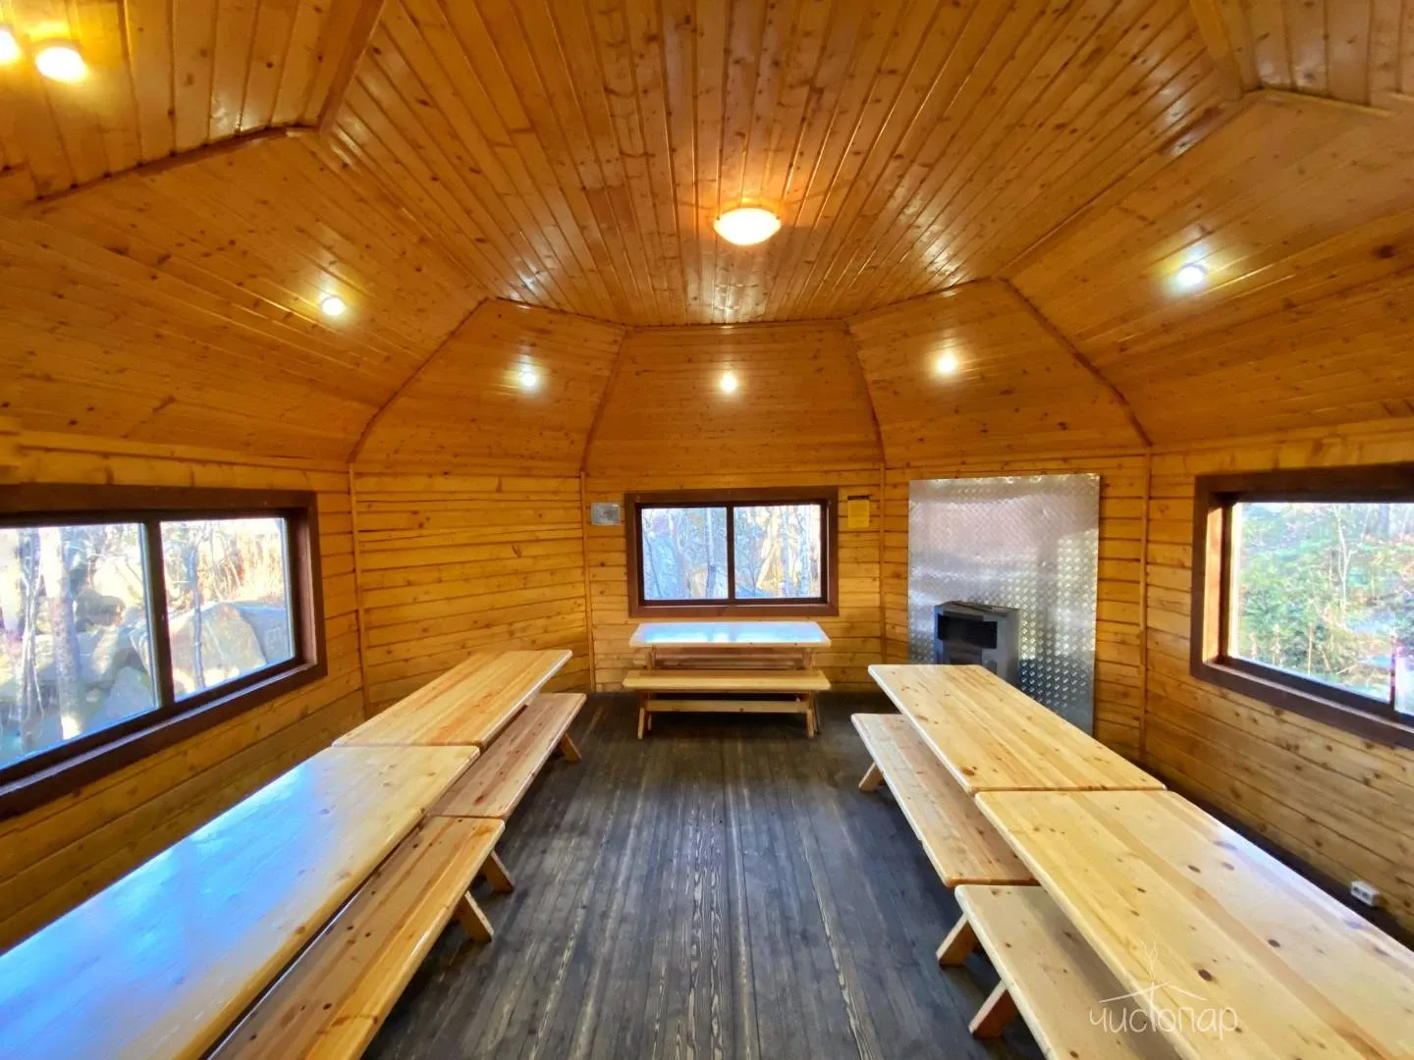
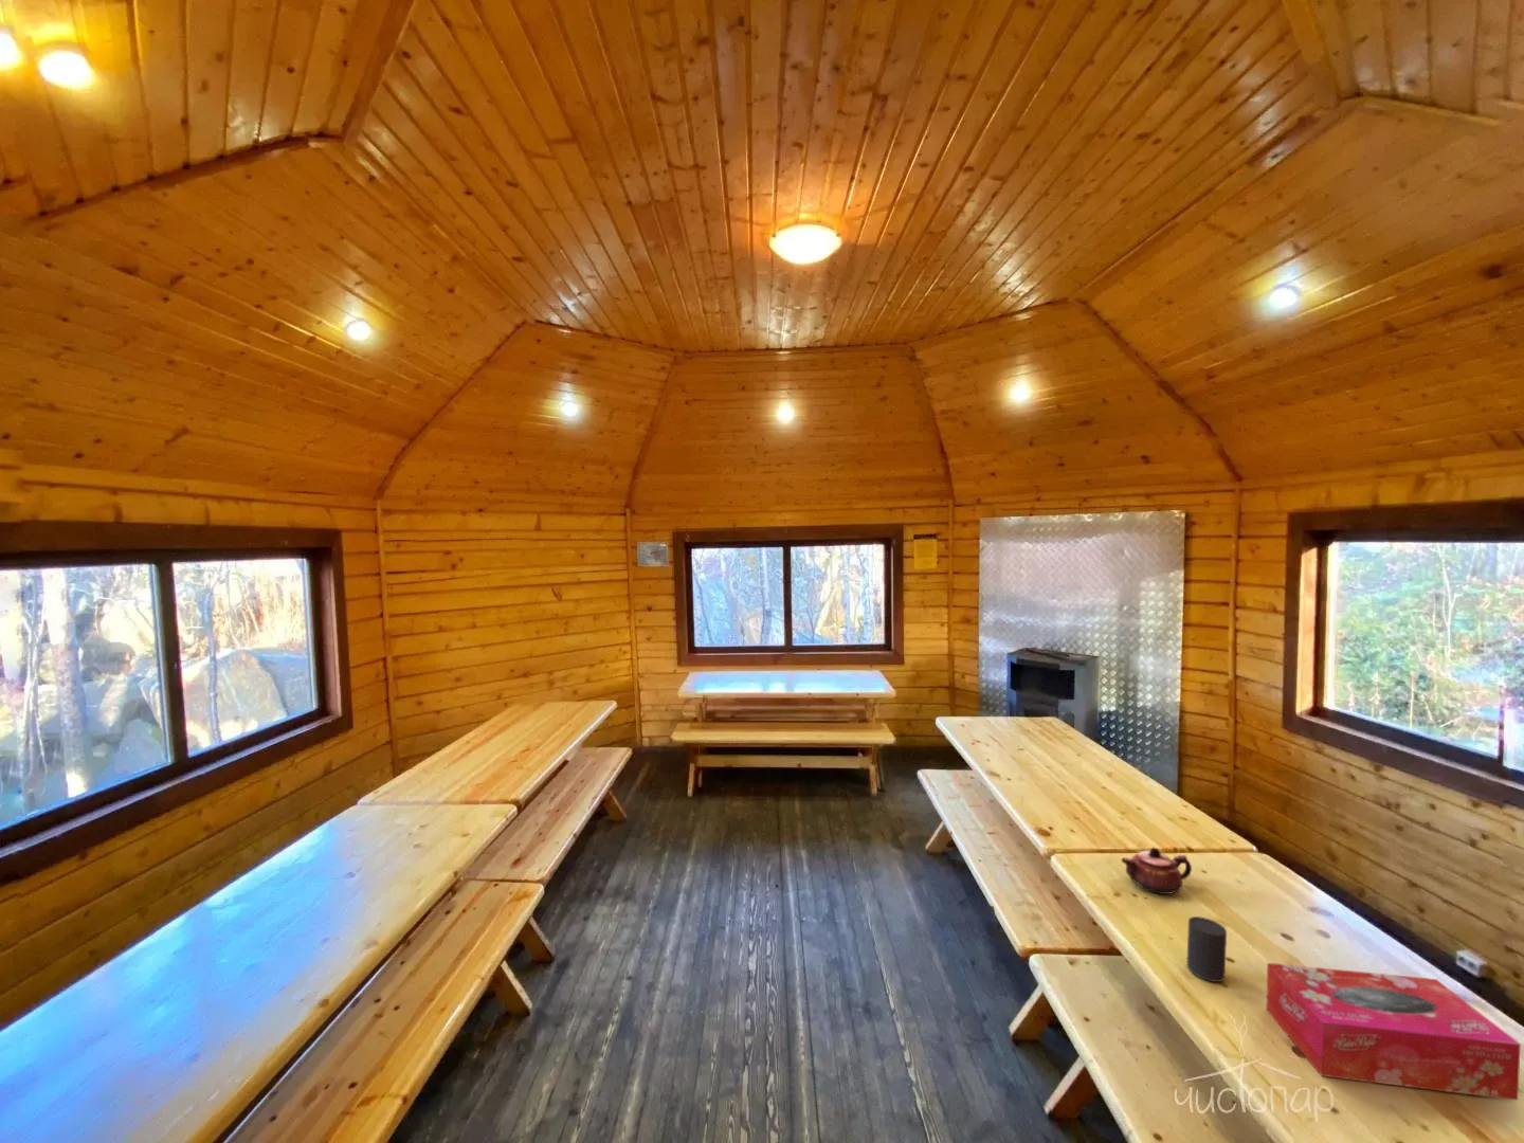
+ teapot (1156, 866)
+ cup (1206, 948)
+ tissue box (1381, 1025)
